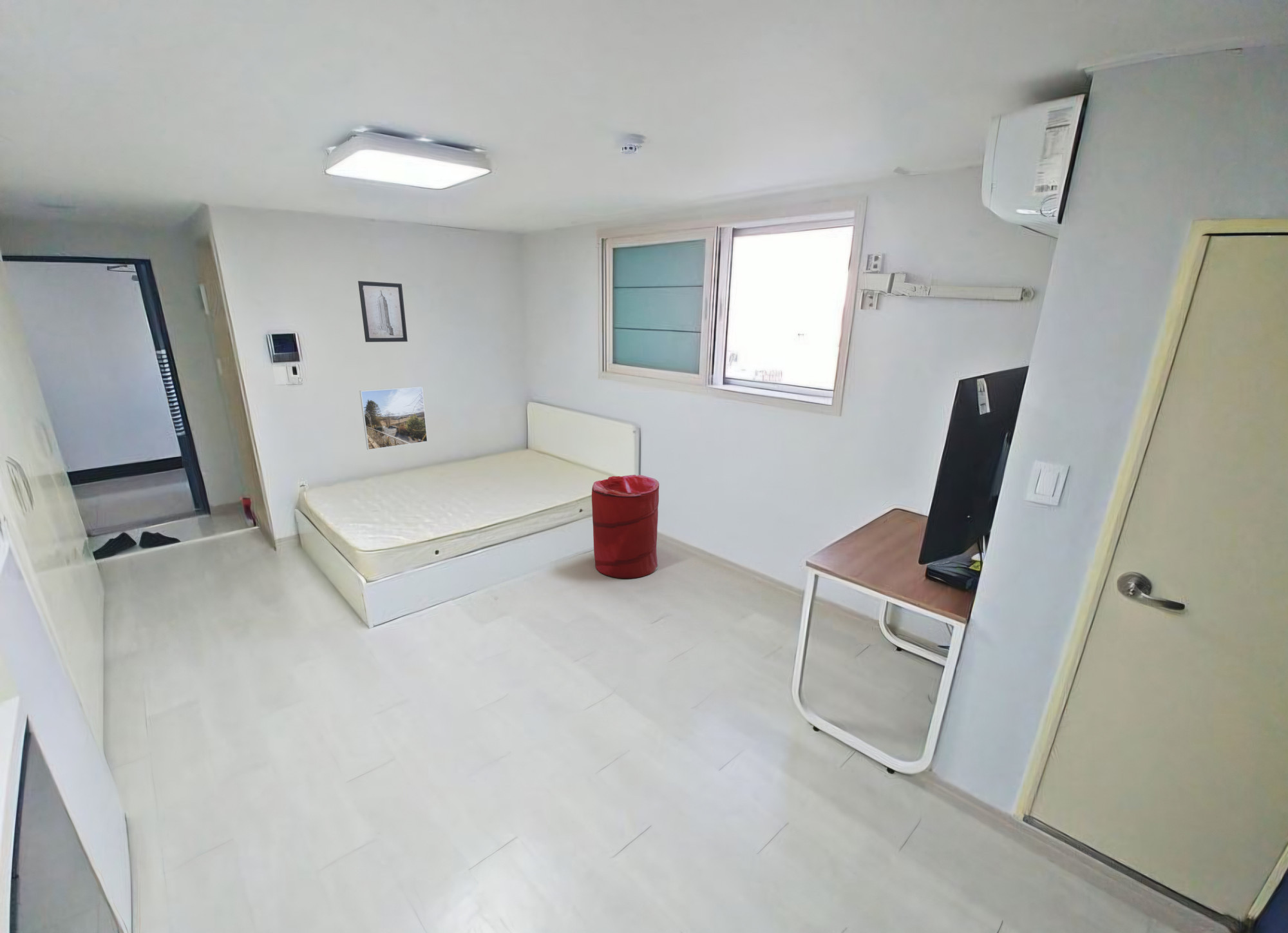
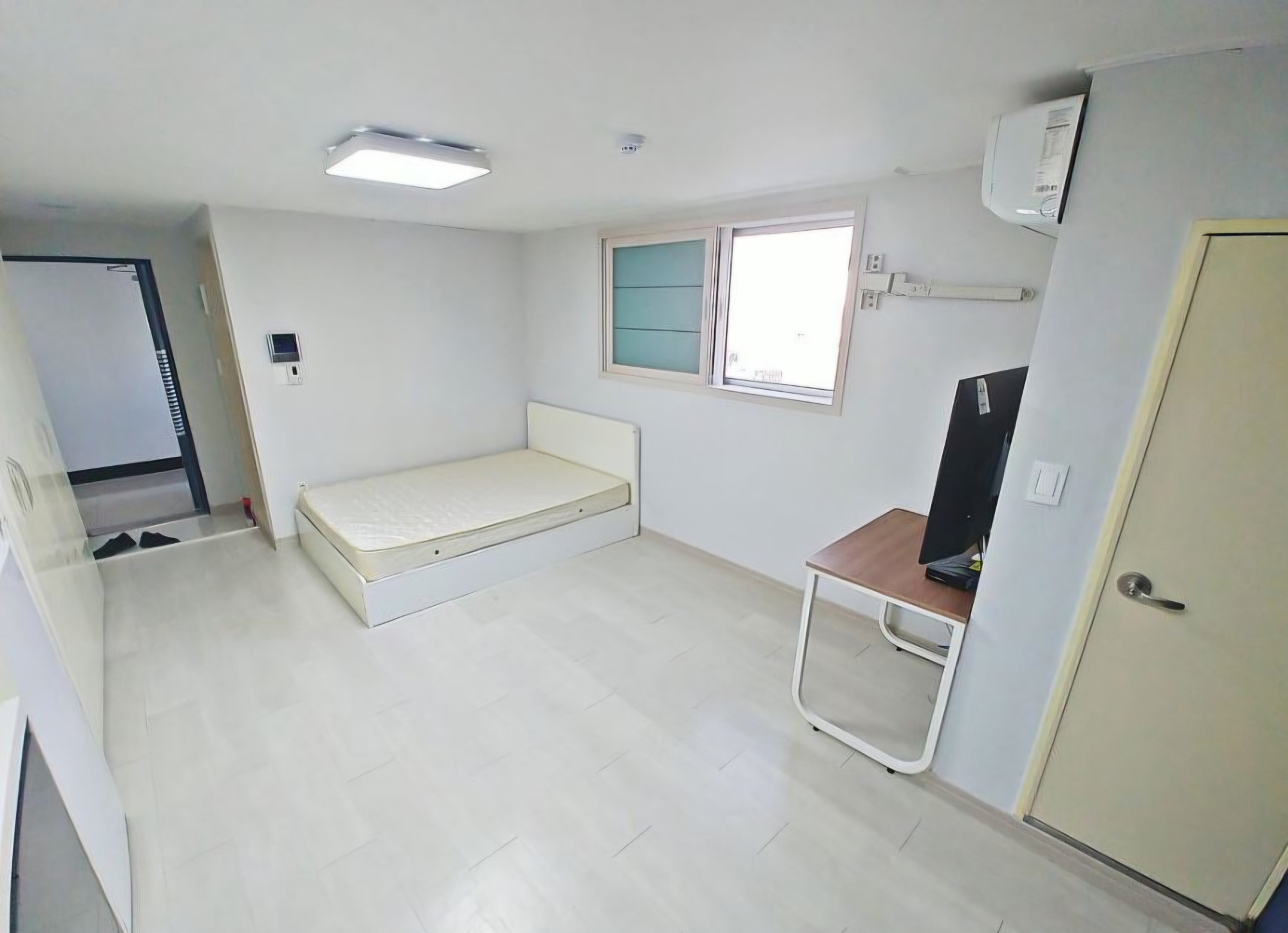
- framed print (395, 417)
- wall art (383, 313)
- laundry hamper (625, 523)
